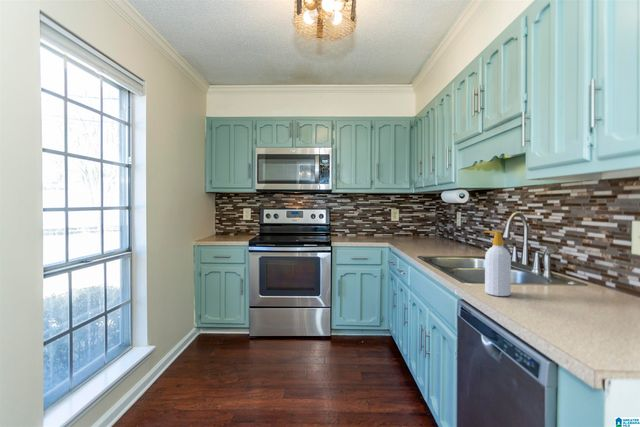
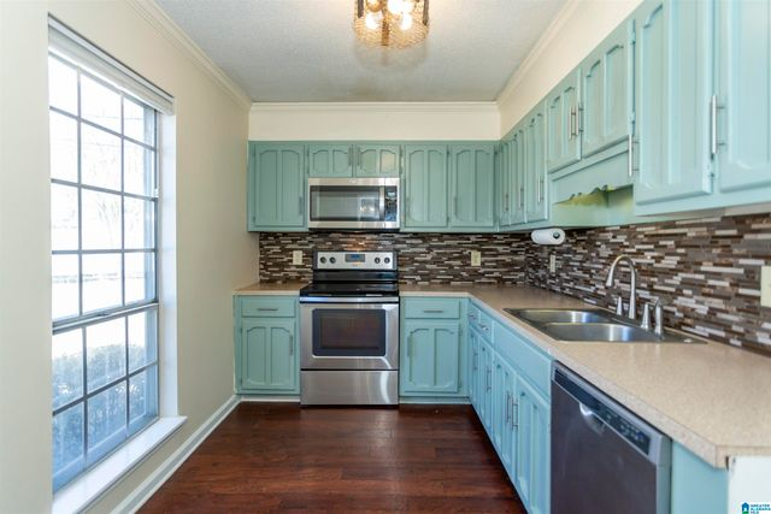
- soap bottle (496, 262)
